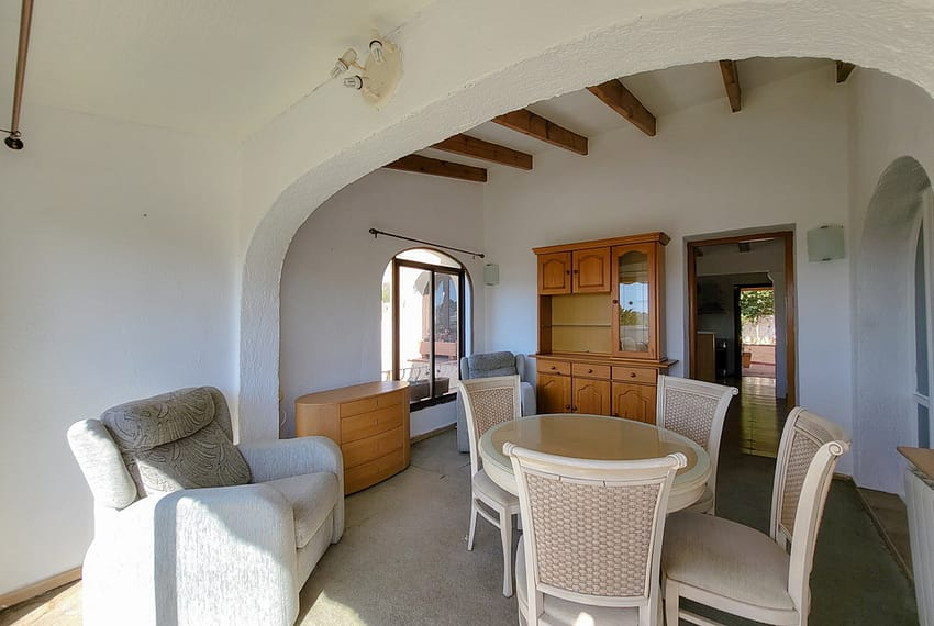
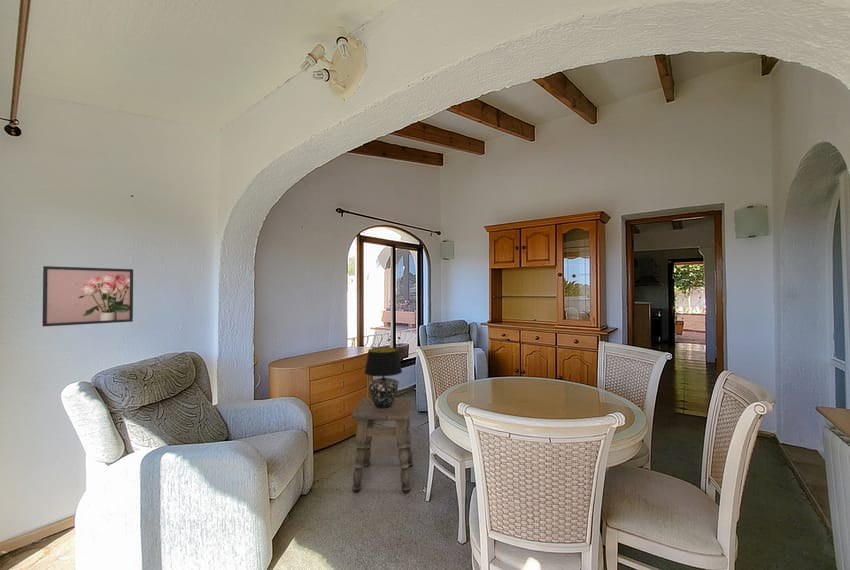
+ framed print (91, 295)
+ table lamp (383, 377)
+ side table (384, 436)
